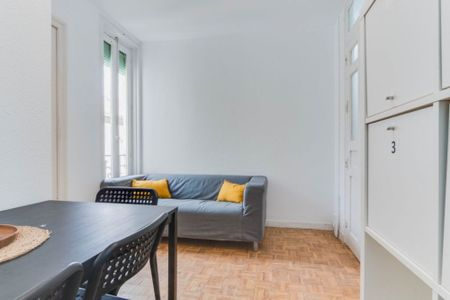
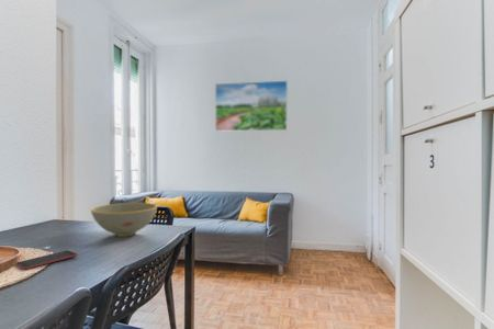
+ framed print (250, 106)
+ bowl (125, 220)
+ smartphone (47, 259)
